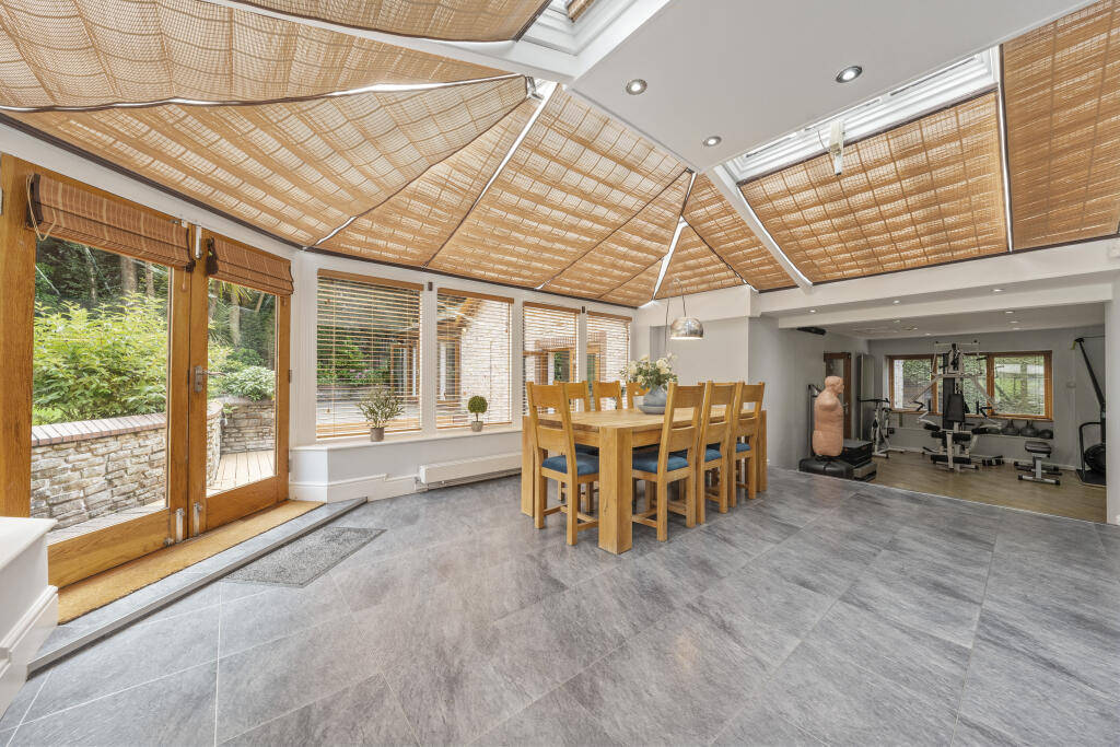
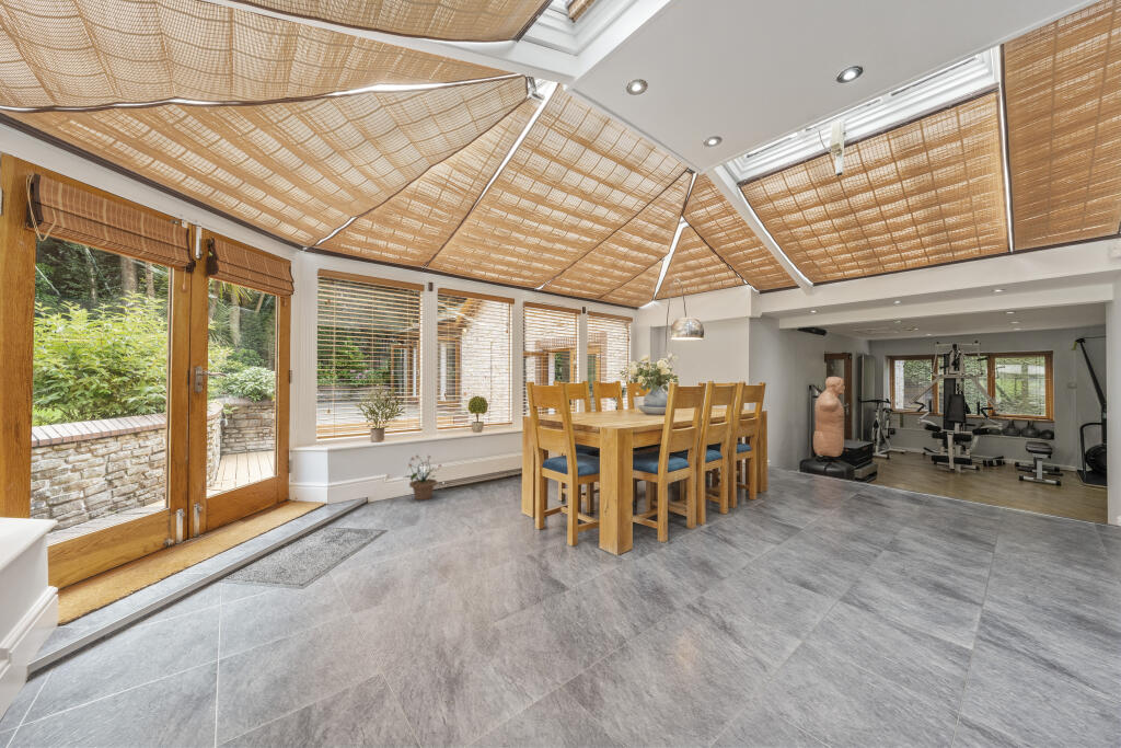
+ potted plant (421, 476)
